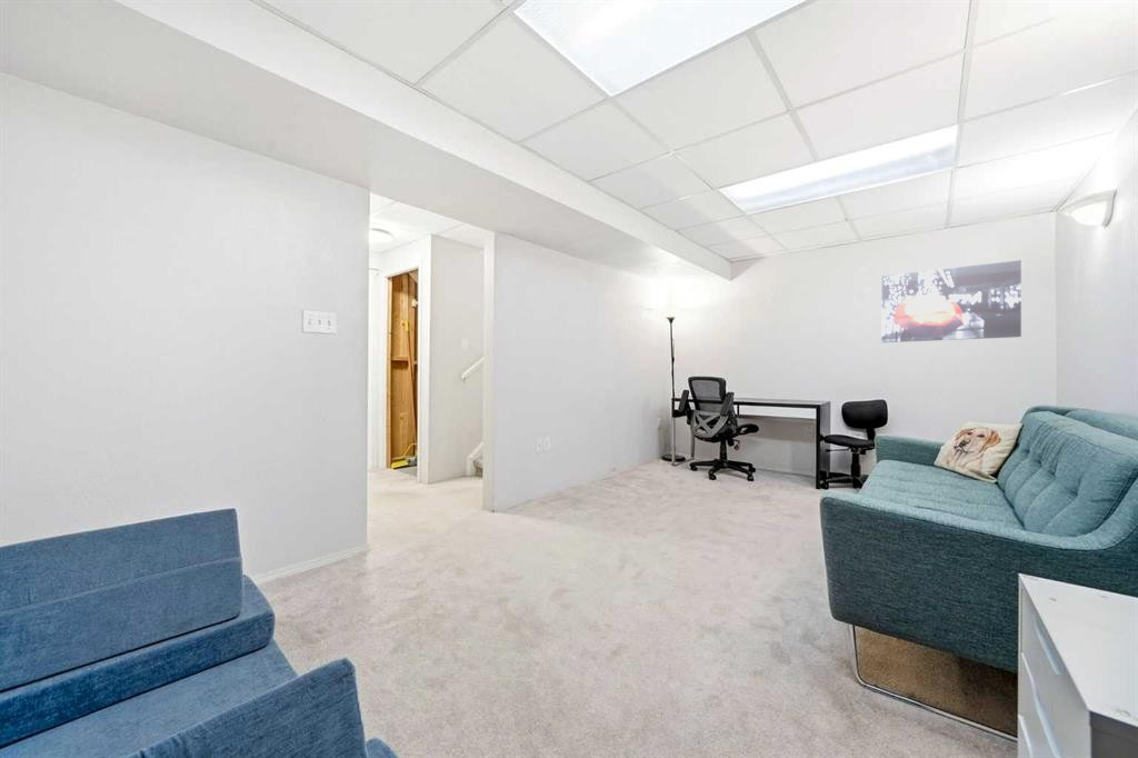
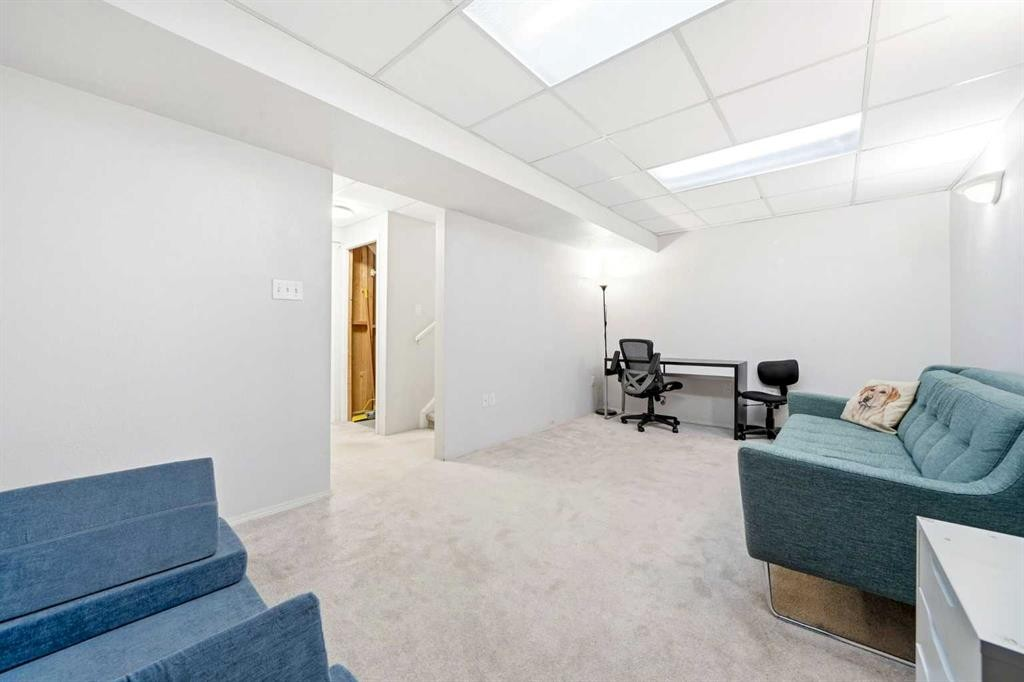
- wall art (946, 303)
